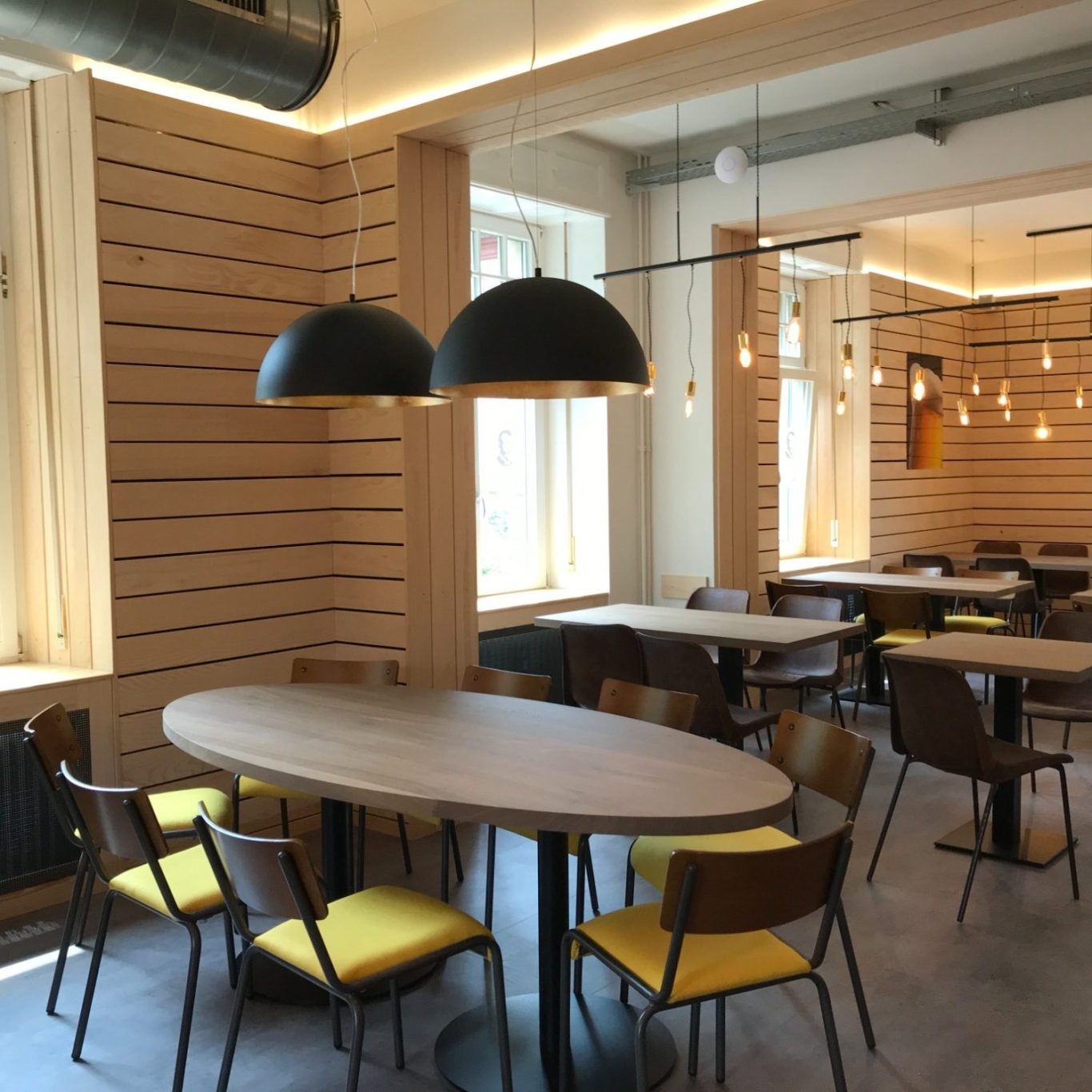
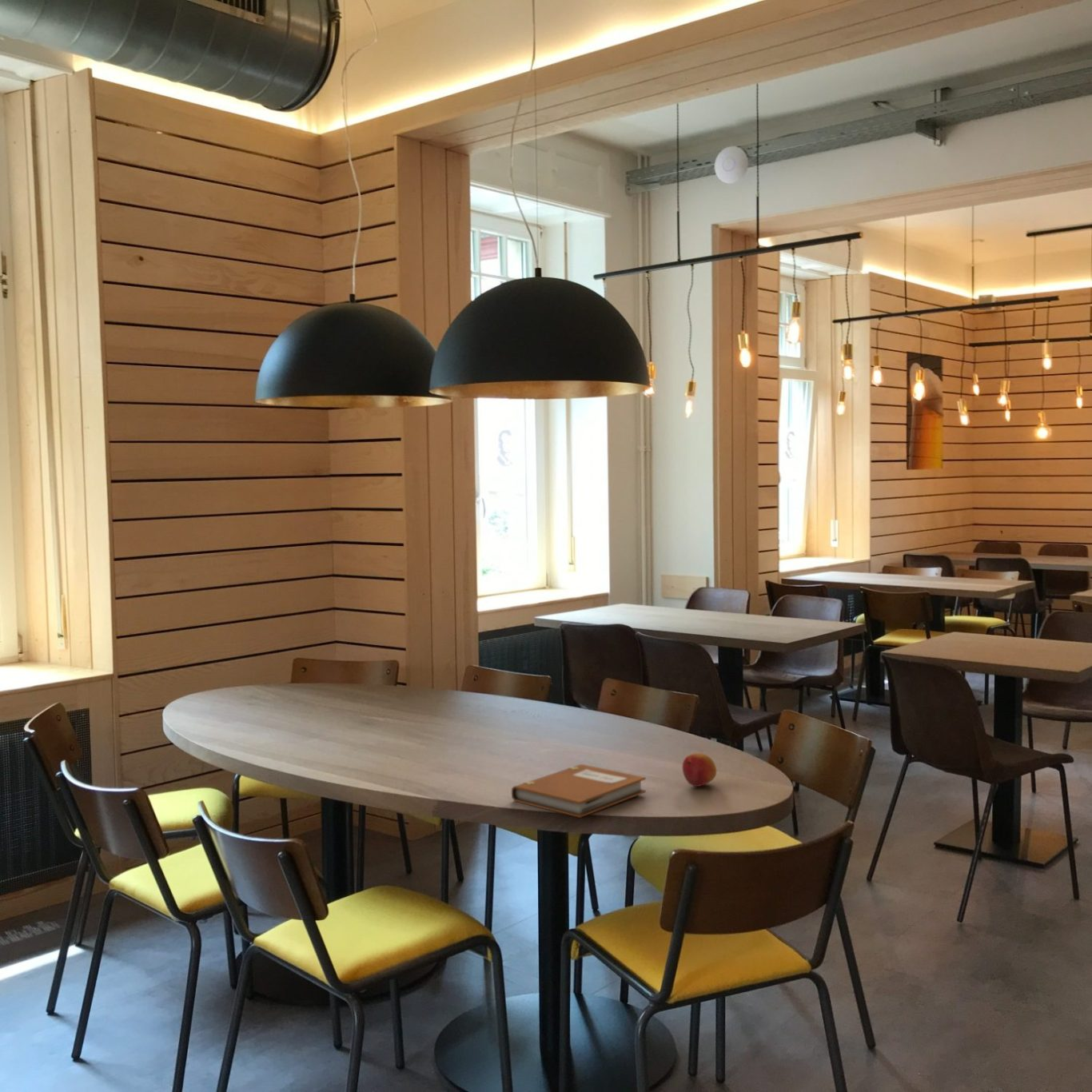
+ fruit (699, 769)
+ notebook (580, 787)
